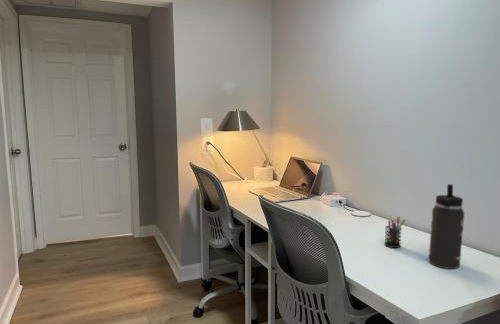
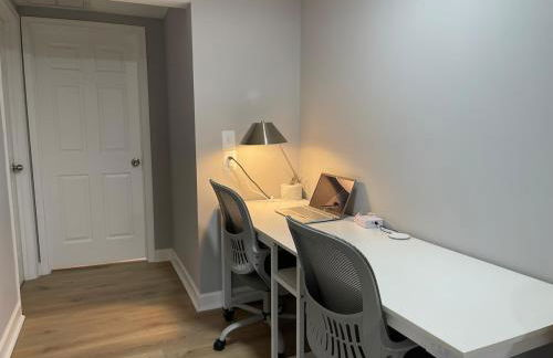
- pen holder (395, 230)
- thermos bottle (446, 225)
